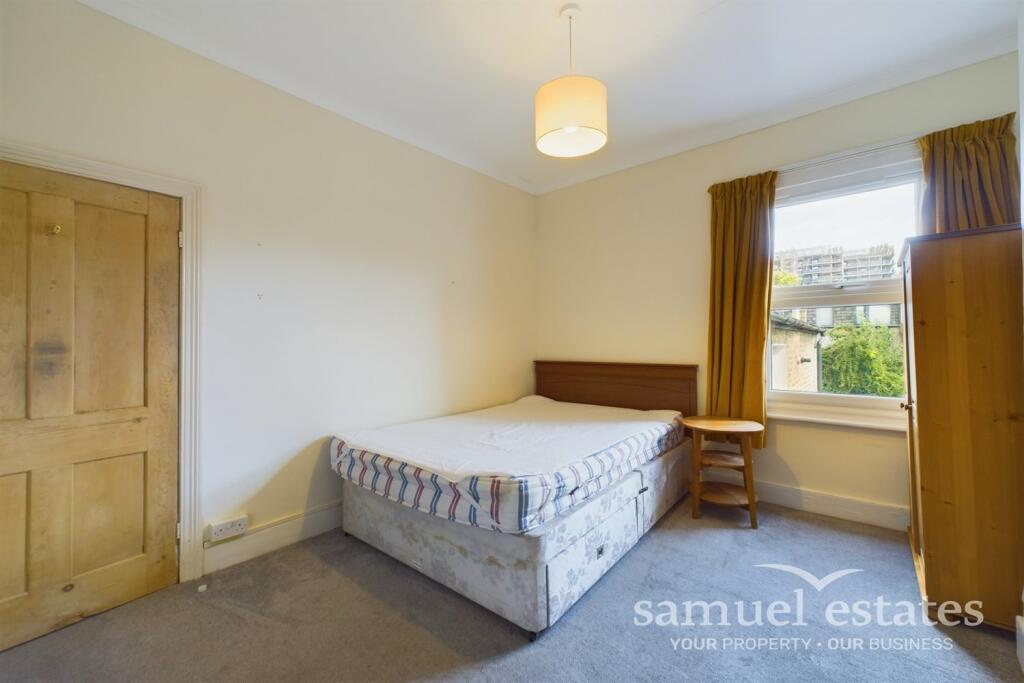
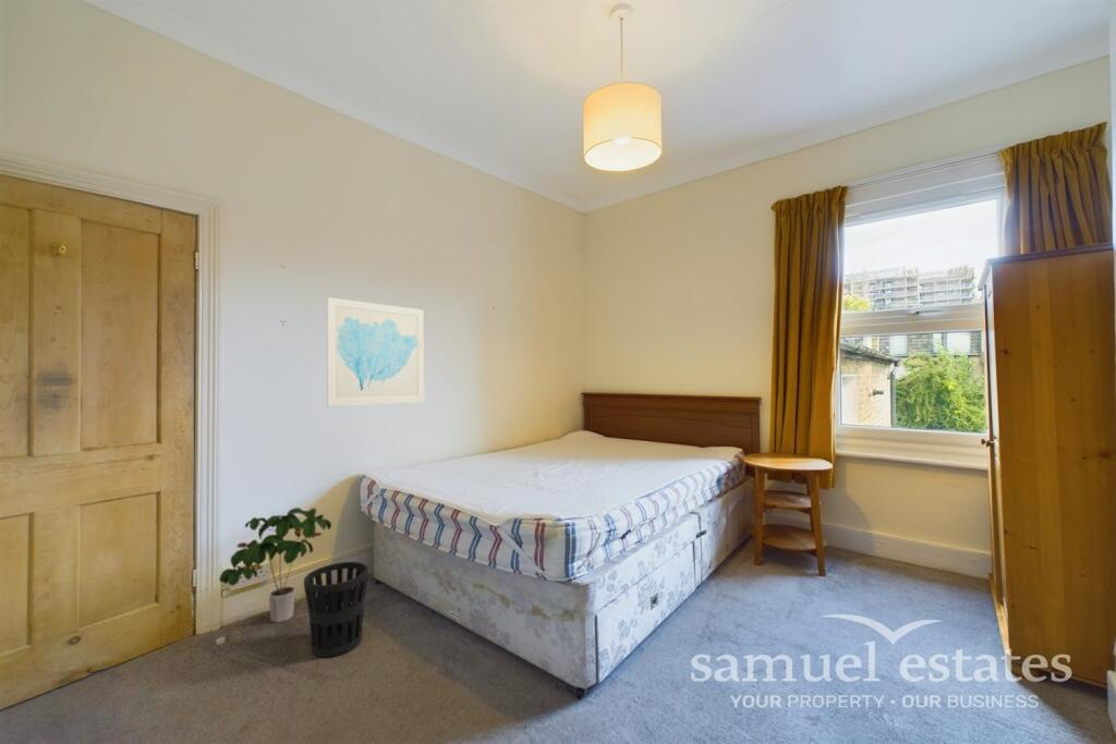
+ wastebasket (337, 608)
+ potted plant (280, 563)
+ wall art (379, 353)
